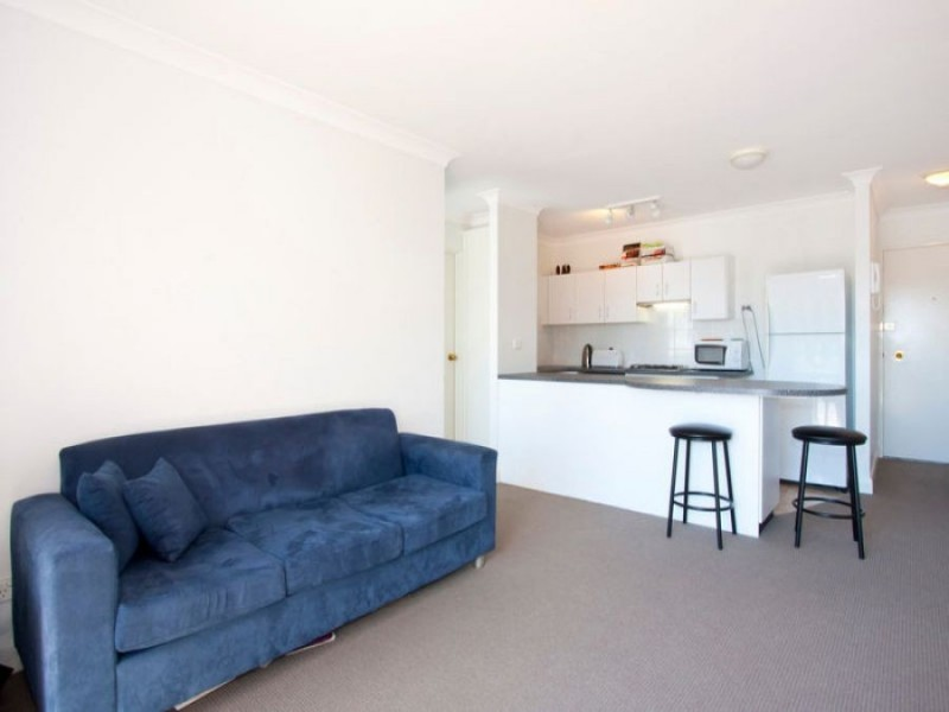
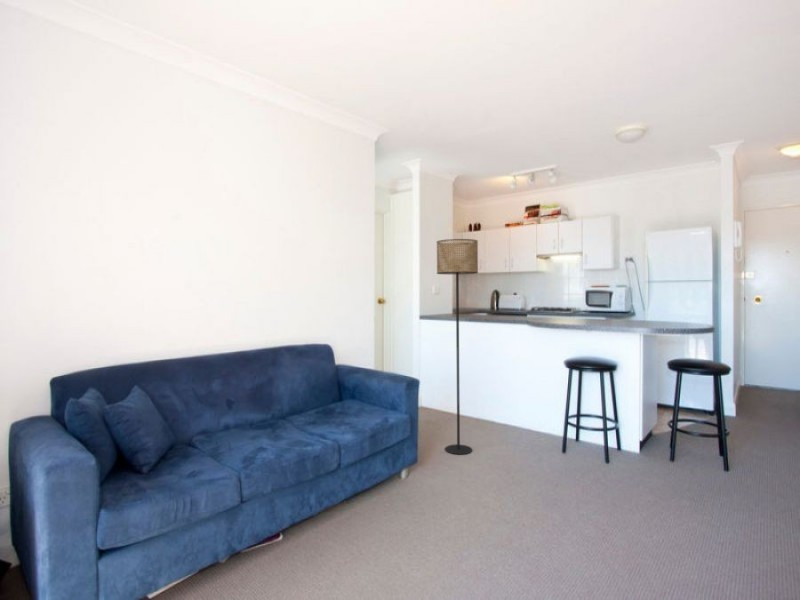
+ floor lamp (457, 345)
